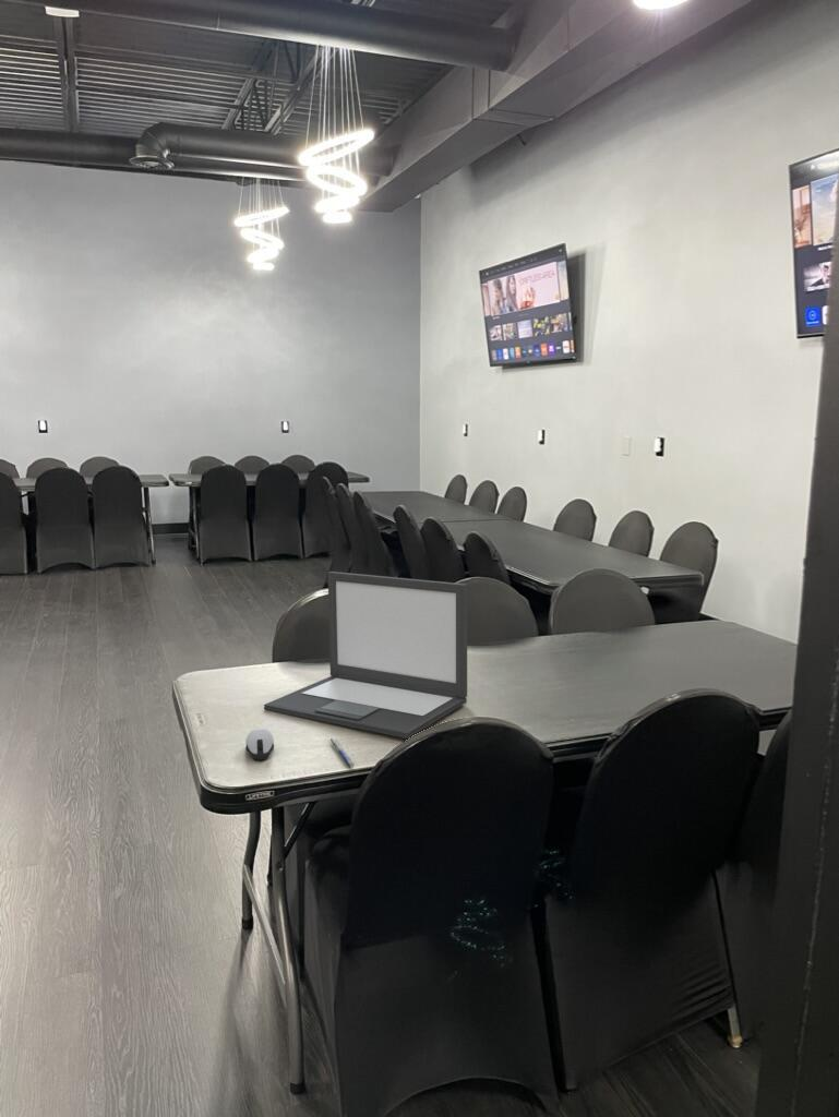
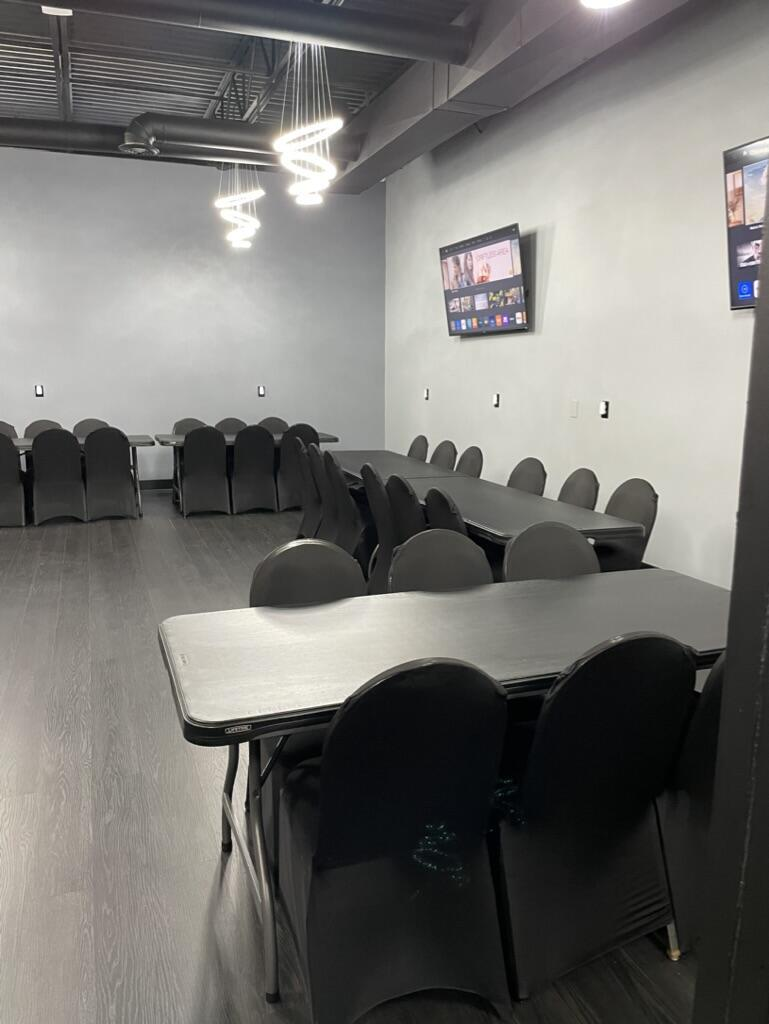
- laptop (365, 647)
- computer mouse (260, 742)
- pen (340, 750)
